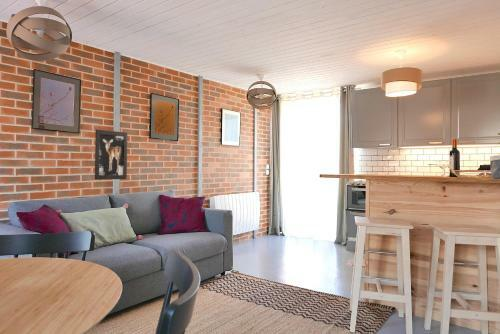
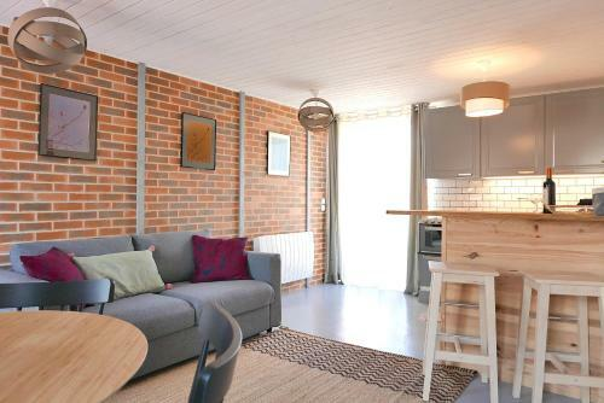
- wall art (111, 155)
